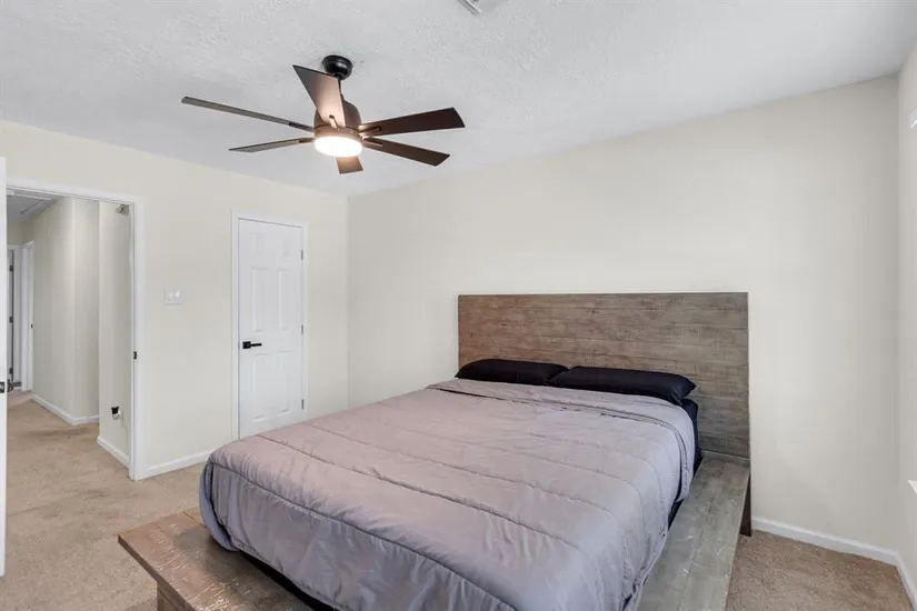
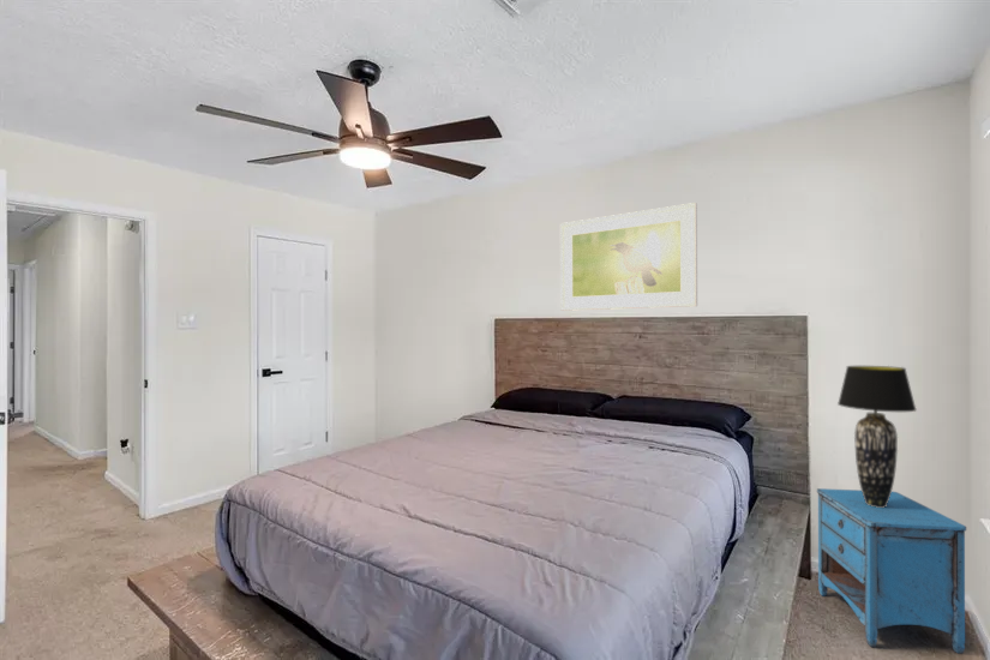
+ nightstand (883, 563)
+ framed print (623, 260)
+ table lamp (875, 436)
